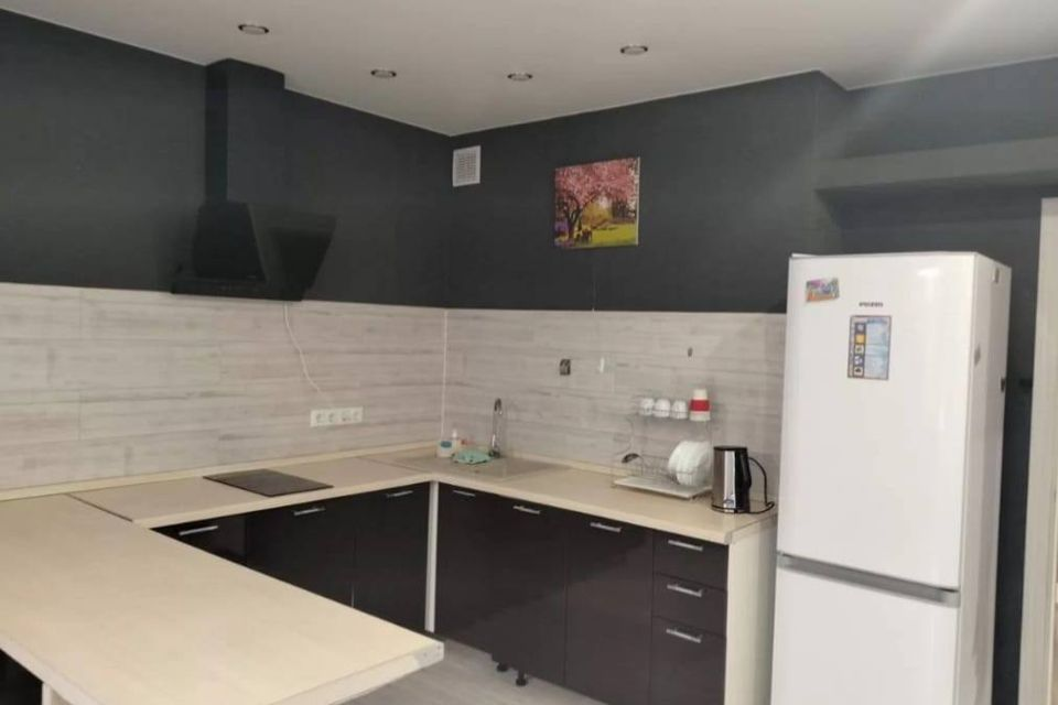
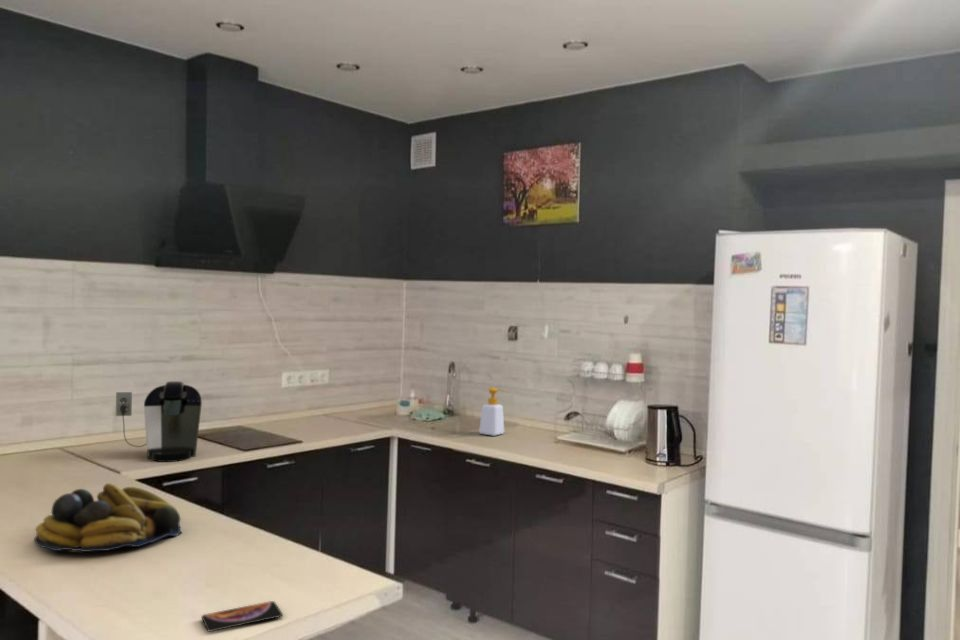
+ soap bottle (496, 411)
+ smartphone (242, 615)
+ fruit bowl (111, 509)
+ coffee maker (157, 419)
